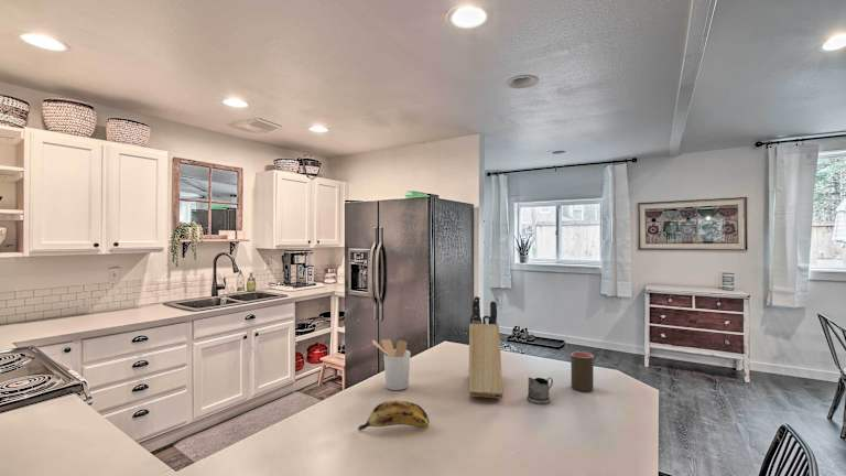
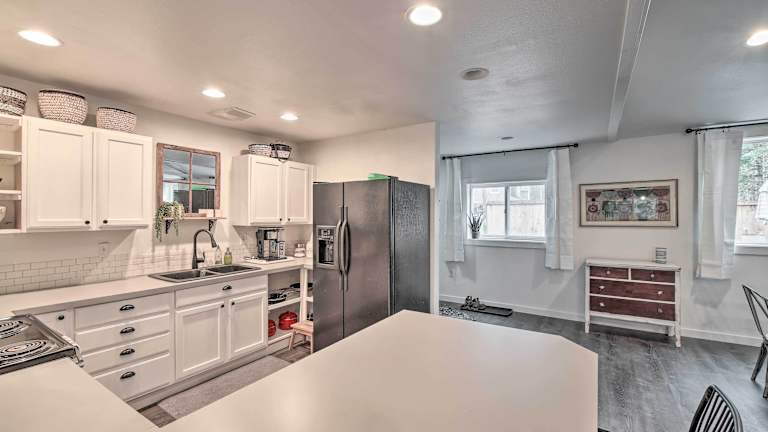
- banana (394, 415)
- utensil holder (390, 361)
- knife block (484, 340)
- cup (582, 370)
- tea glass holder (541, 387)
